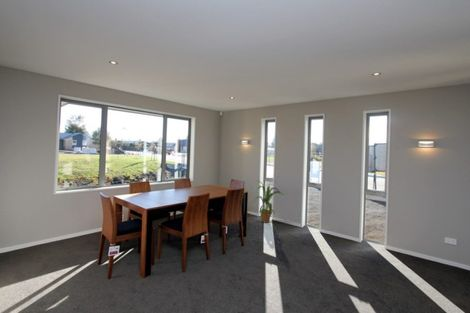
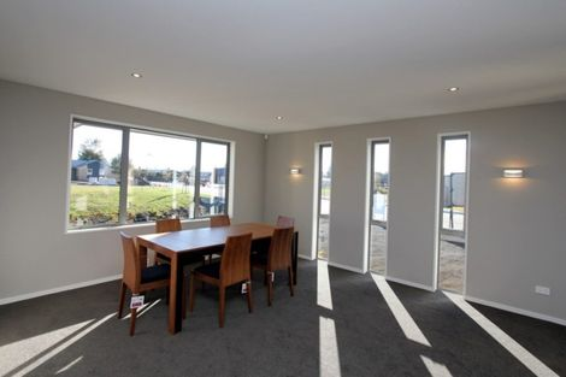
- house plant (268, 202)
